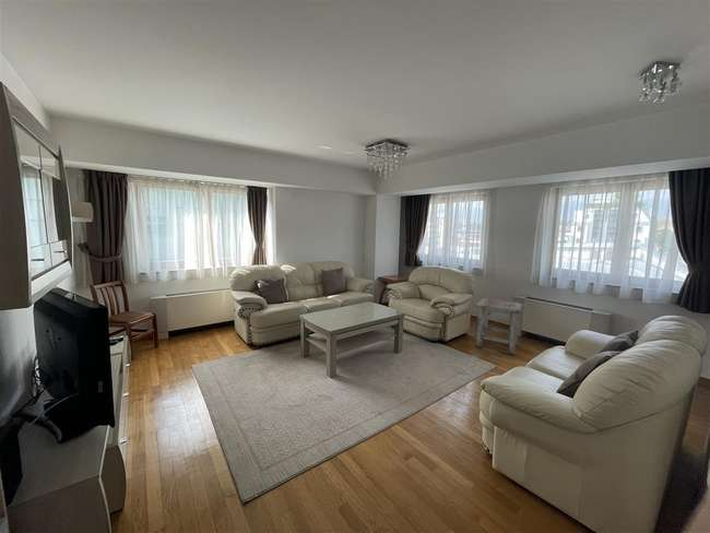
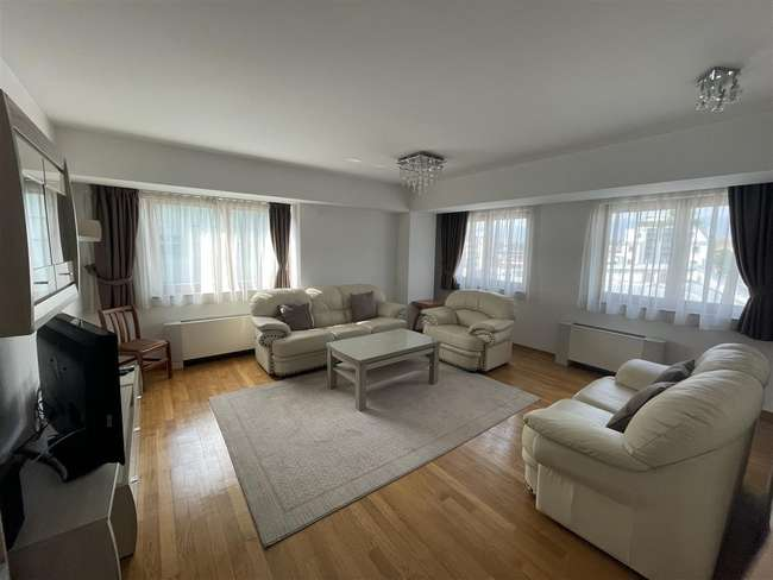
- stool (497, 329)
